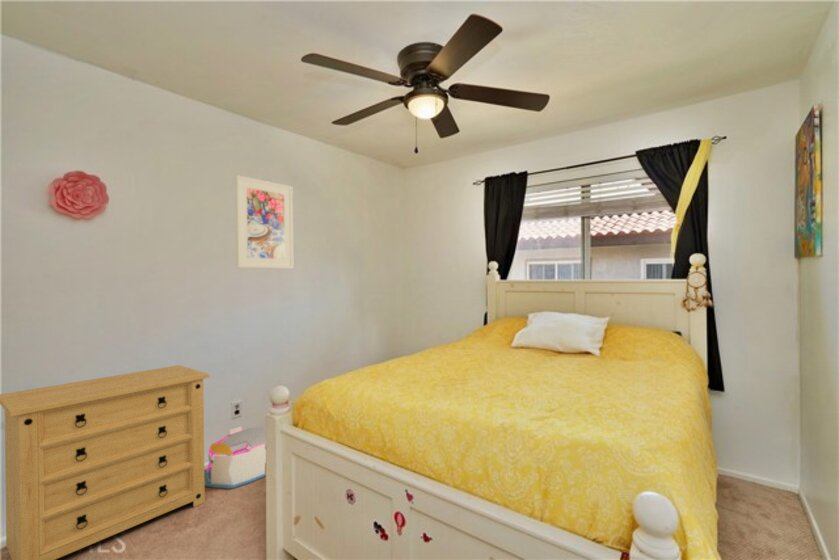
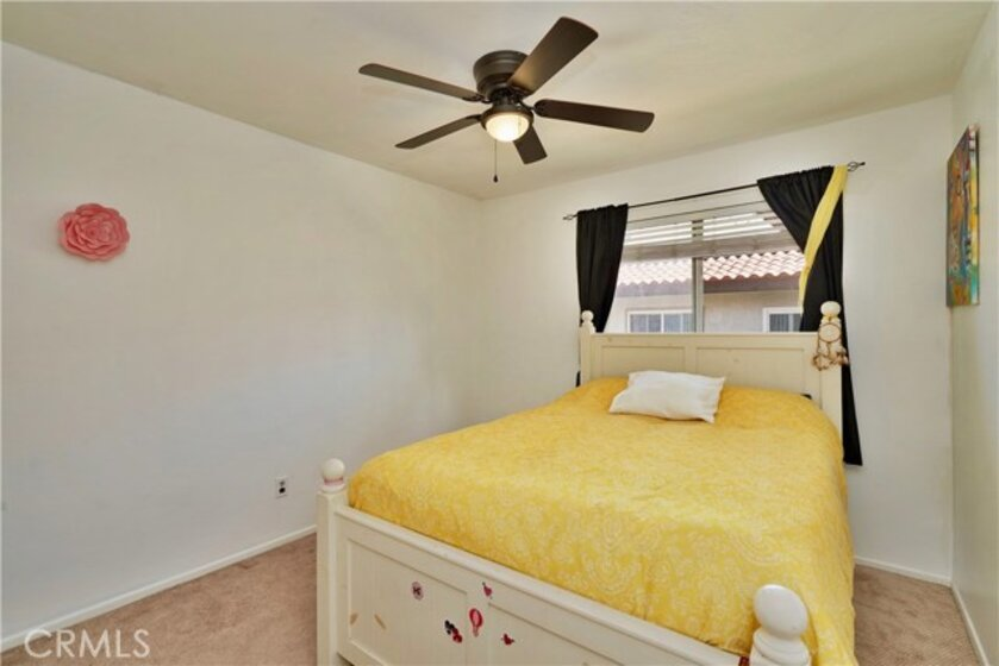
- dresser (113, 453)
- storage bin (249, 450)
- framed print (266, 224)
